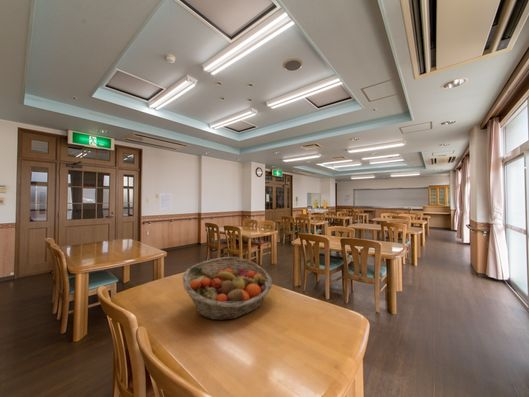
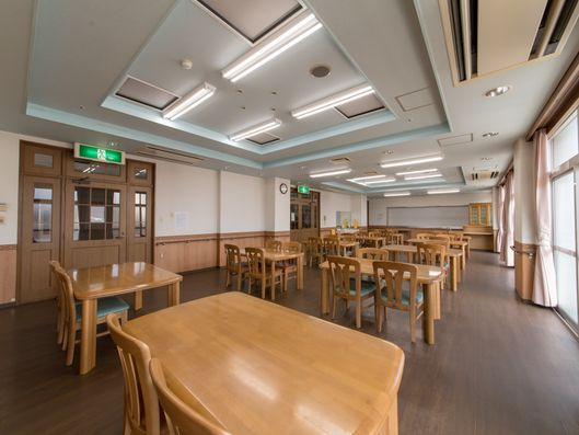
- fruit basket (229, 284)
